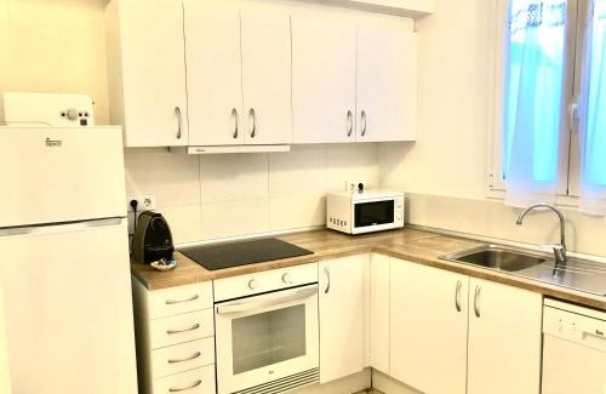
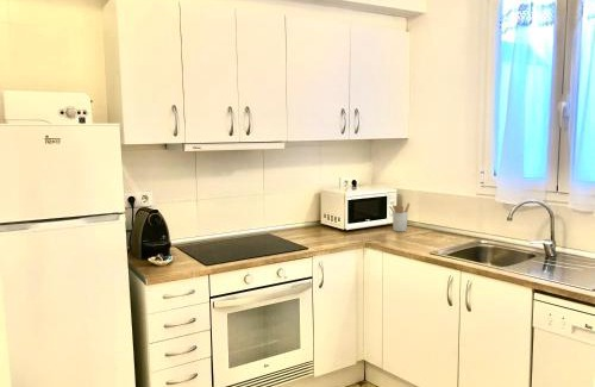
+ utensil holder (399, 217)
